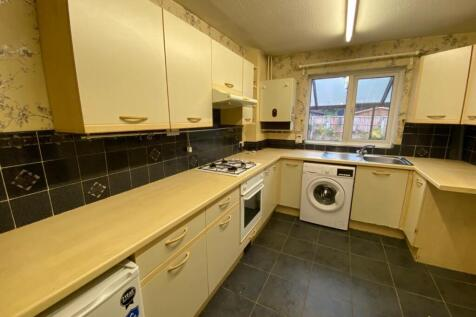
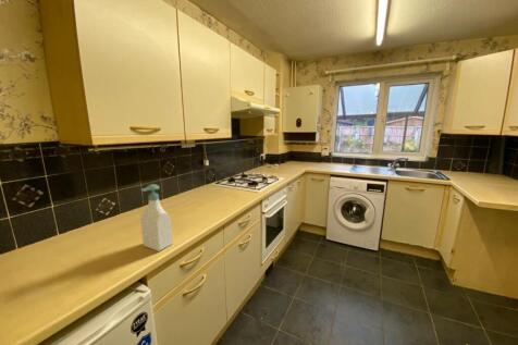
+ soap bottle (152, 215)
